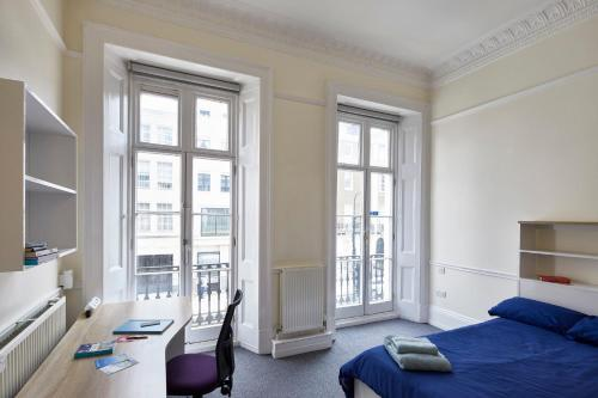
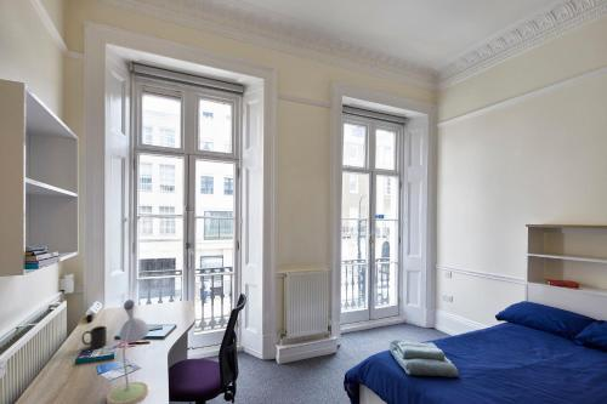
+ desk lamp (130, 341)
+ mug (93, 337)
